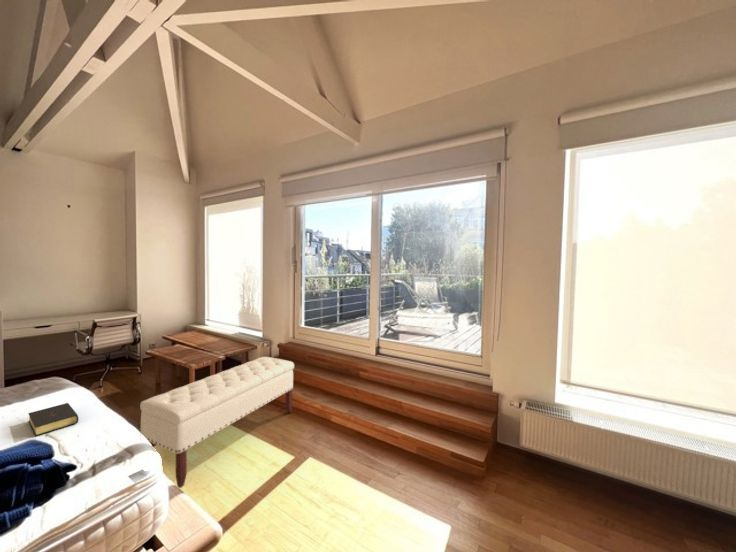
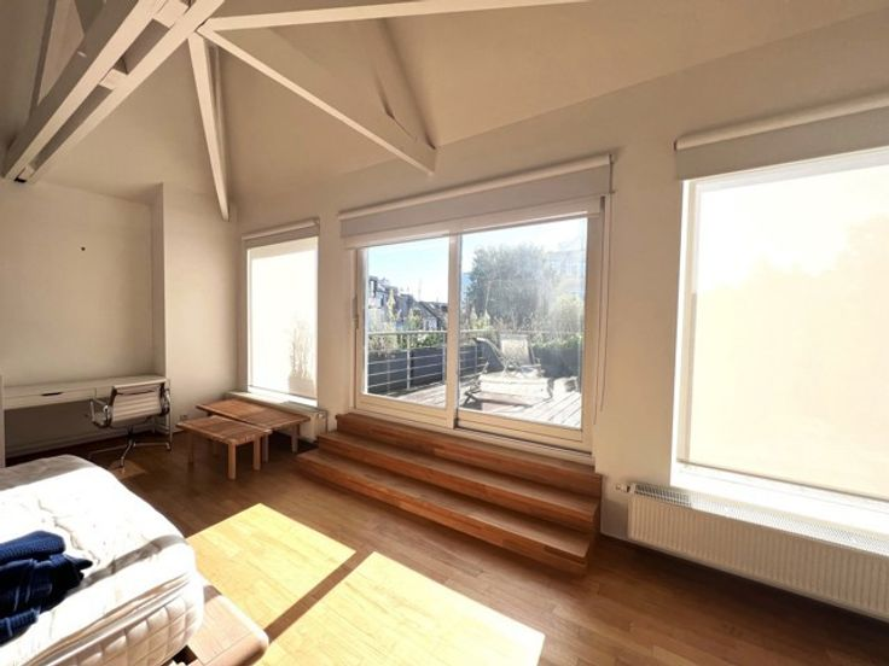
- bench (230, 406)
- bible (52, 416)
